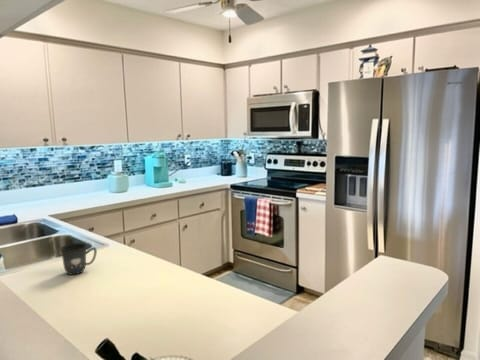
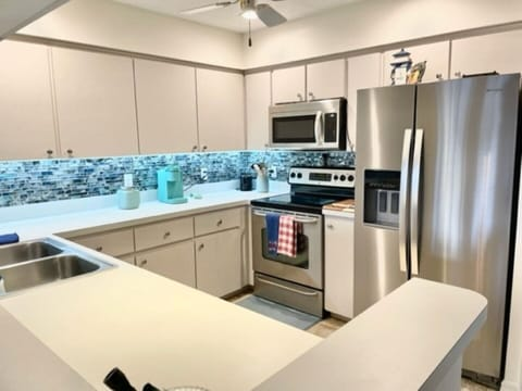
- mug (79, 258)
